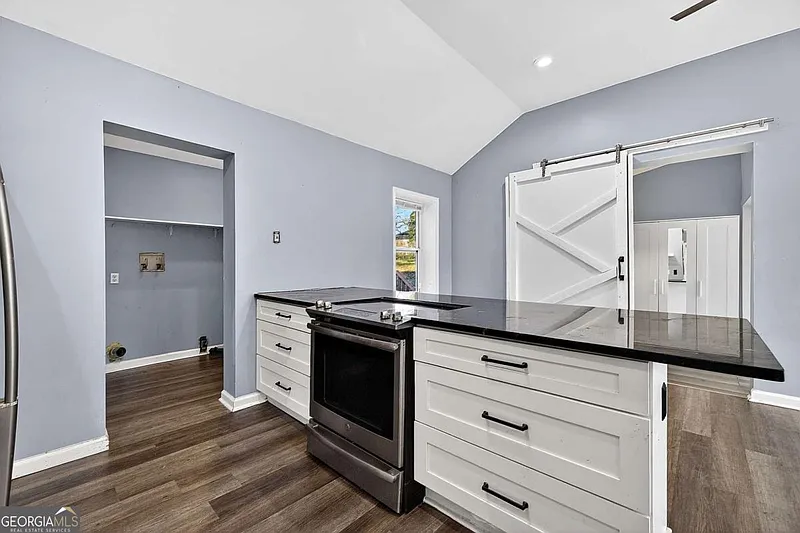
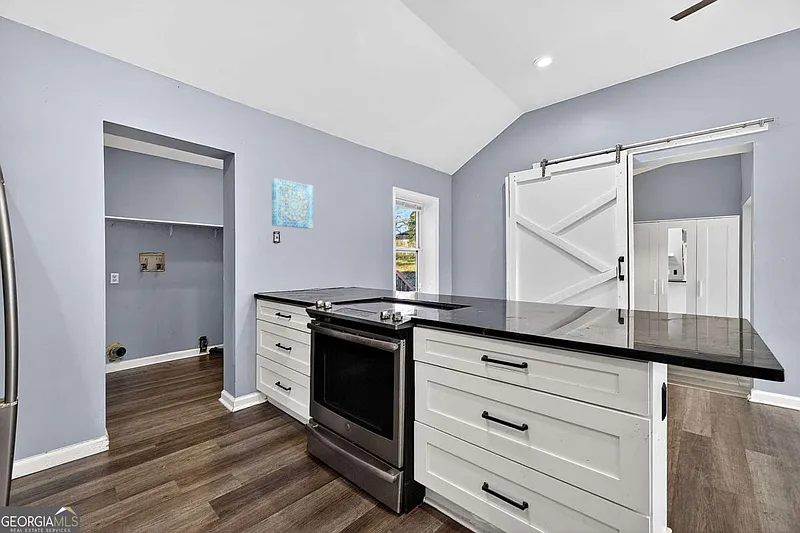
+ wall art (293, 204)
